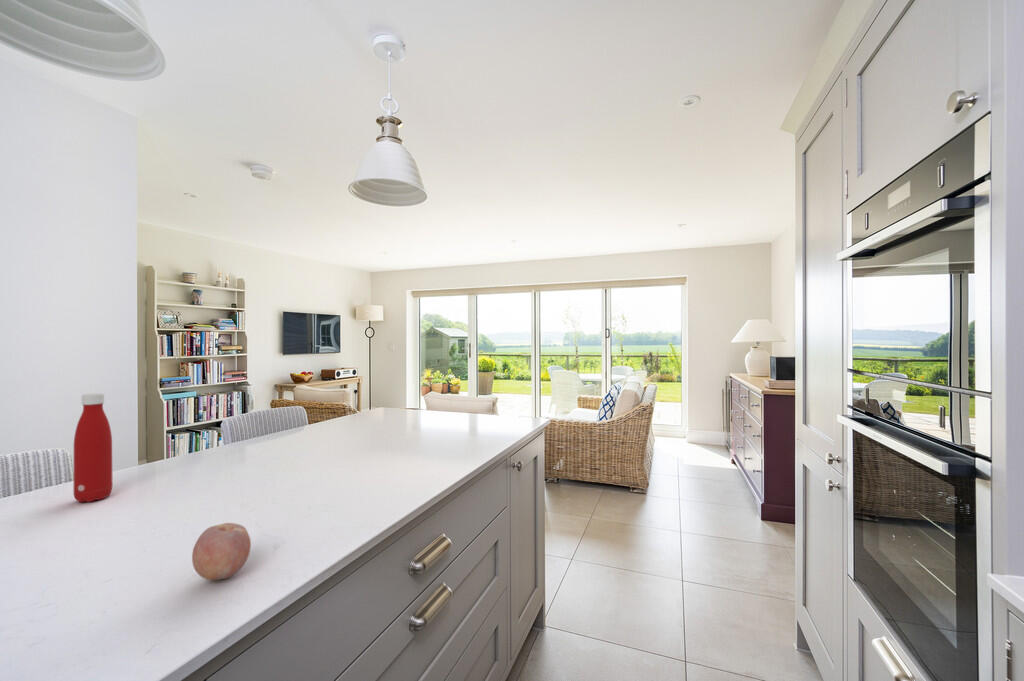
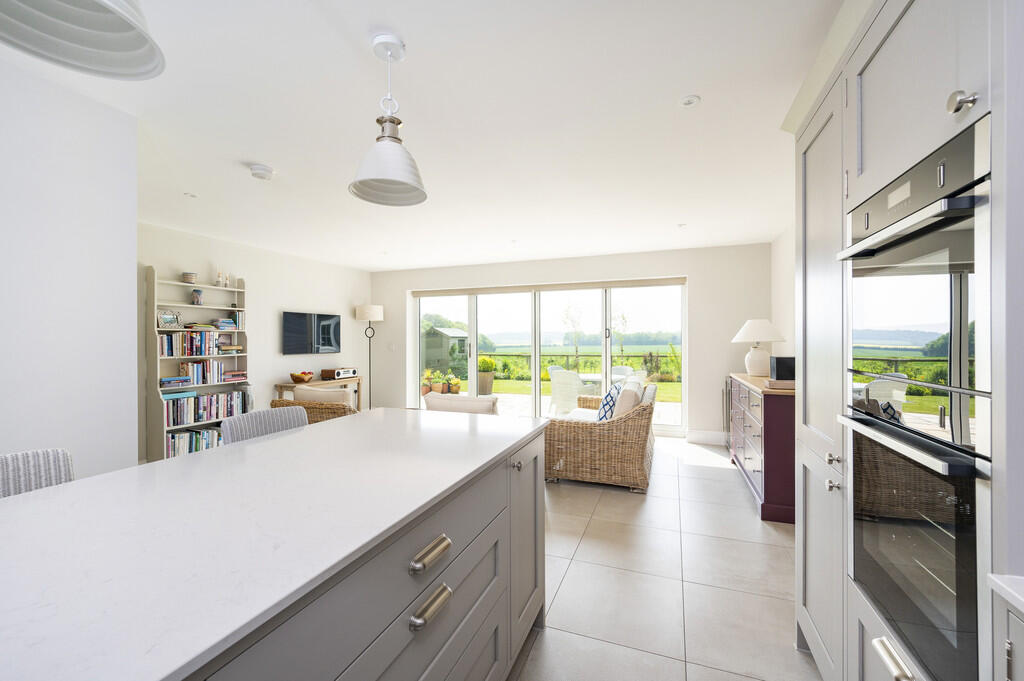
- bottle (93, 446)
- fruit (222, 551)
